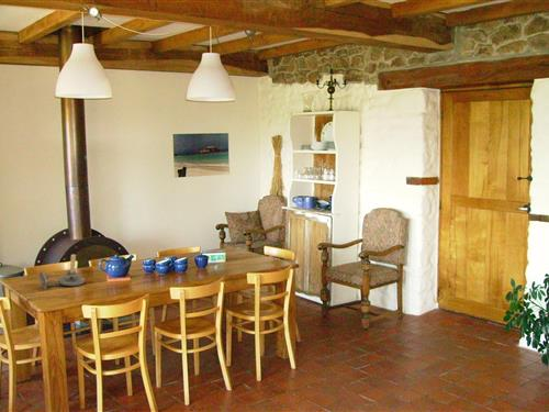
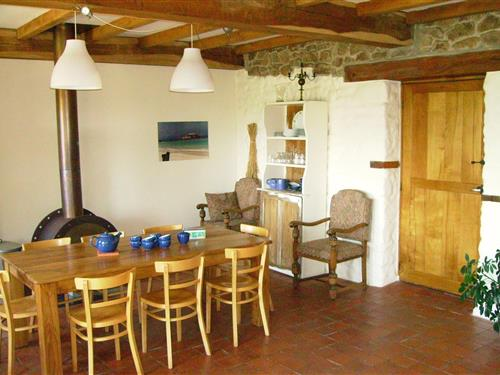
- candlestick (67, 272)
